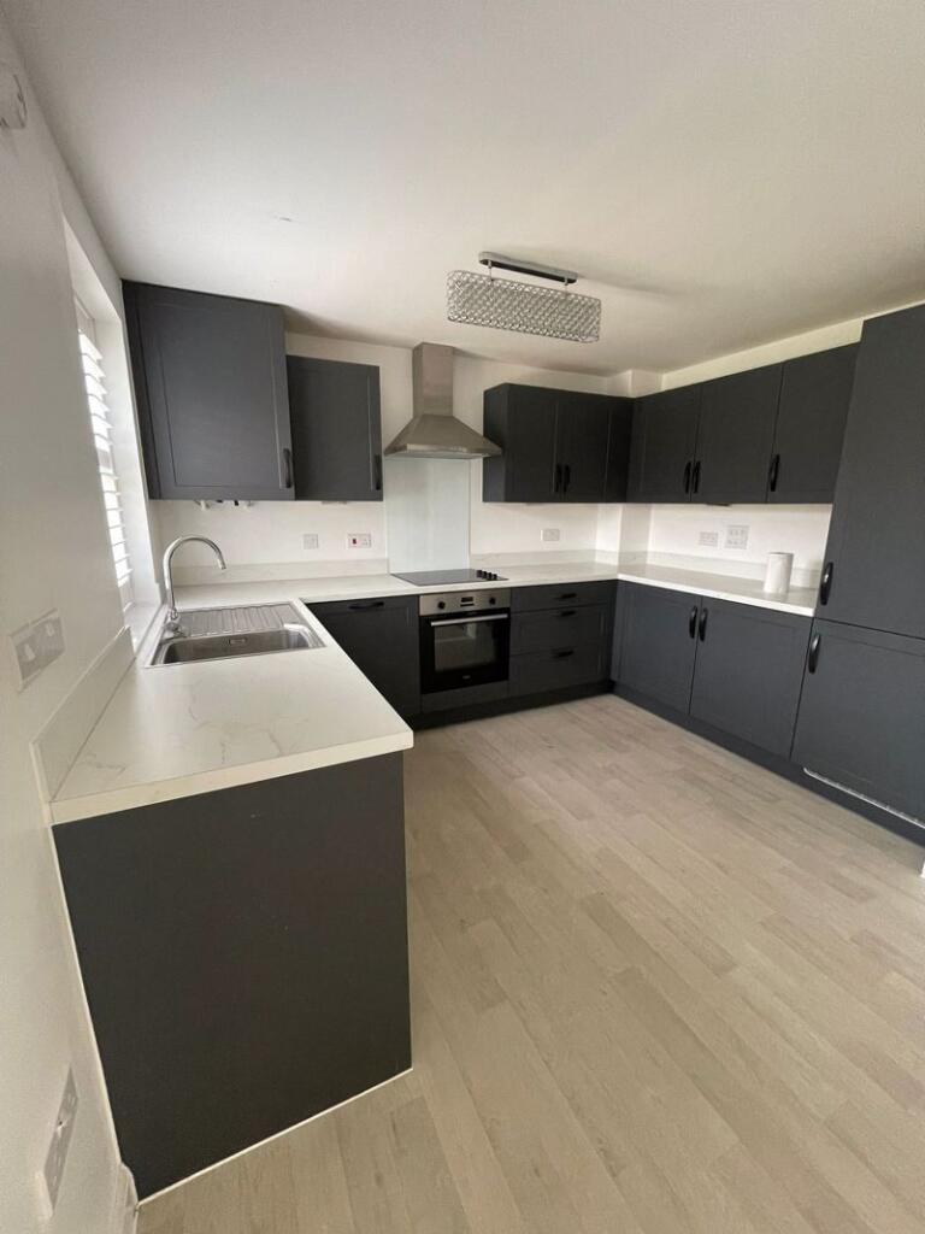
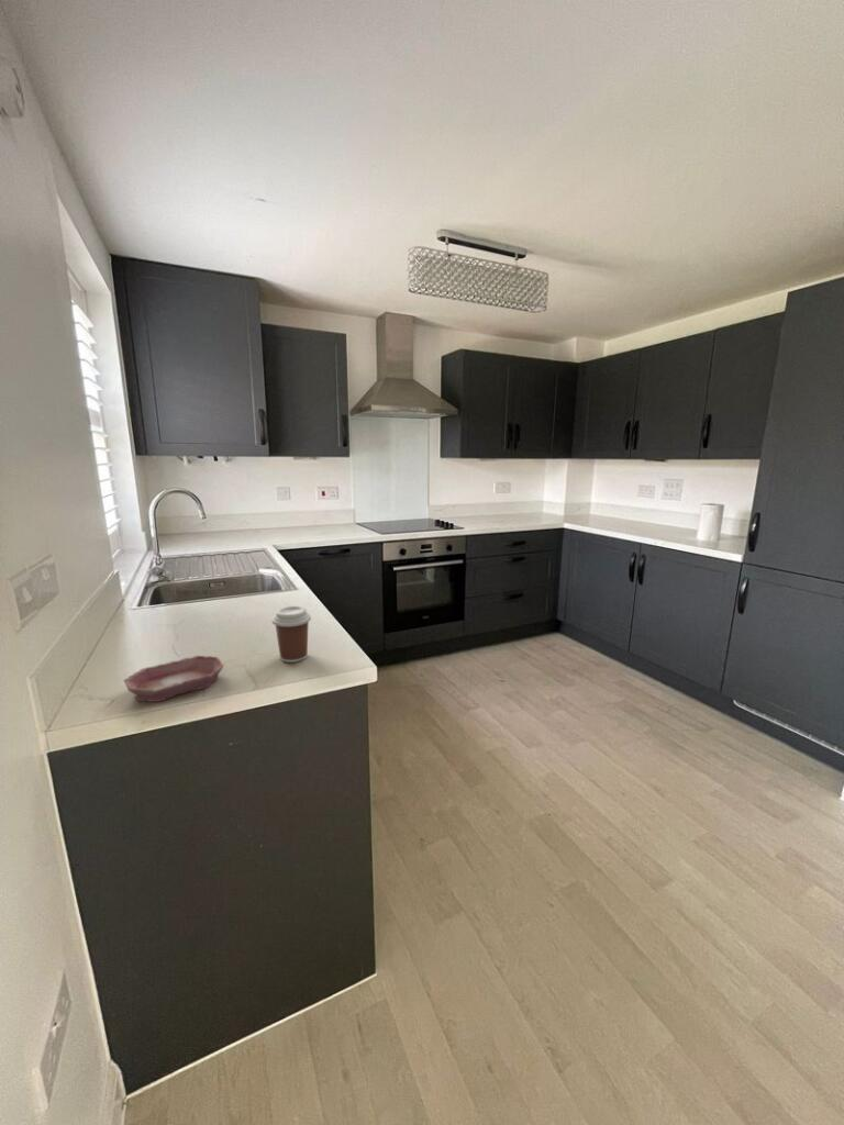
+ bowl (176, 678)
+ coffee cup (292, 633)
